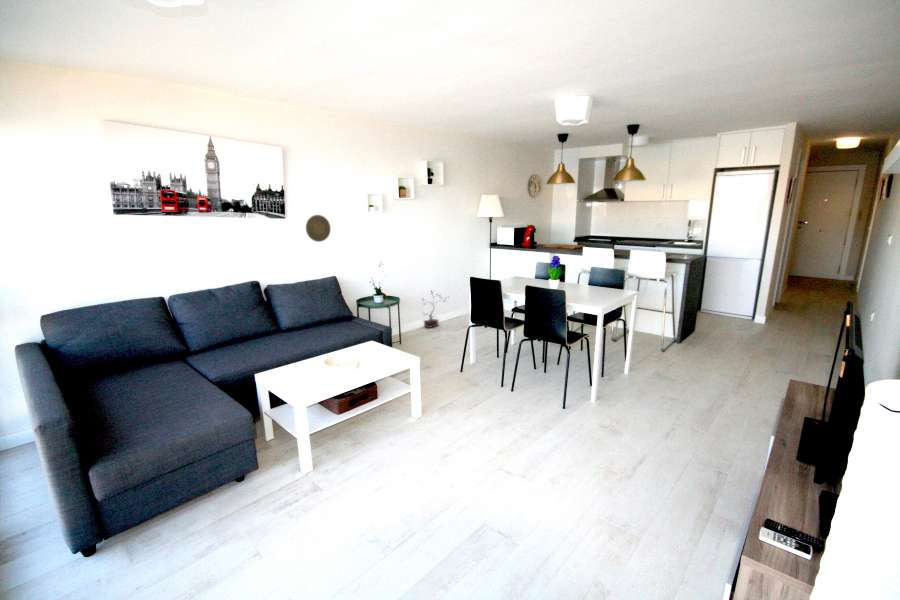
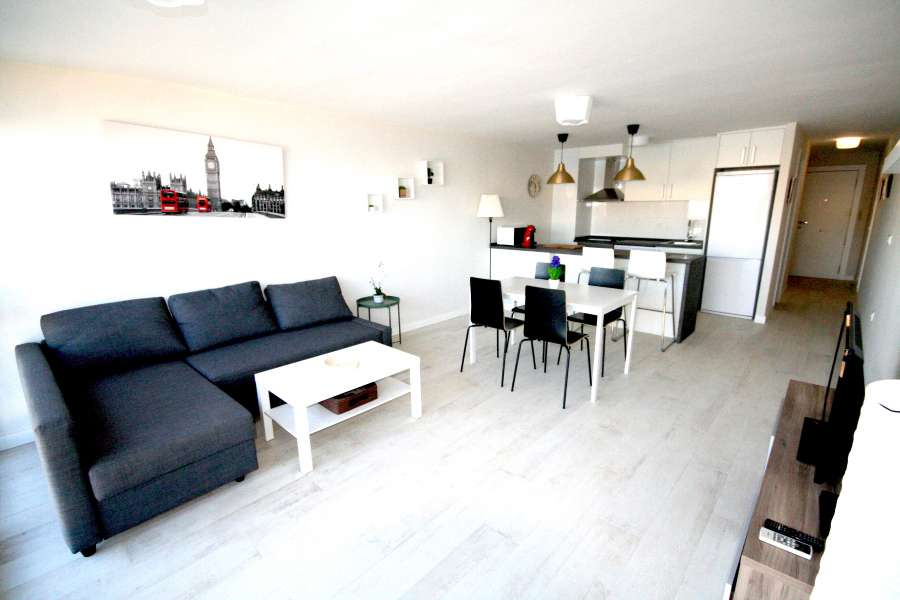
- decorative plate (318, 228)
- potted plant (433, 308)
